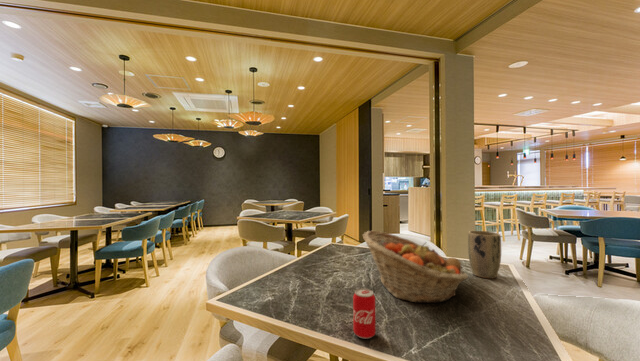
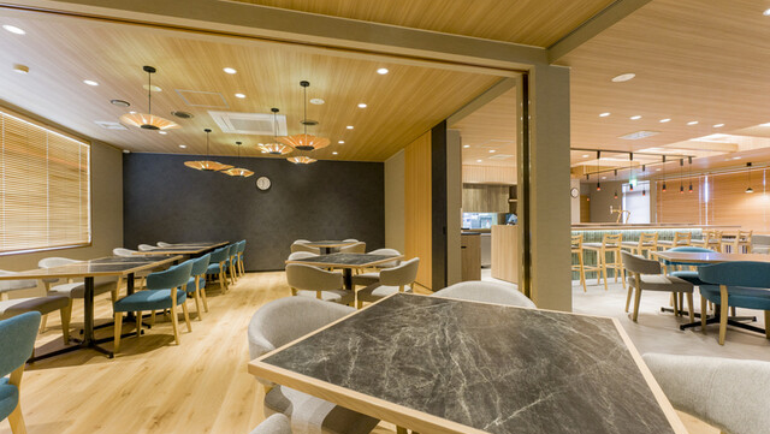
- plant pot (484, 254)
- beverage can (364, 313)
- fruit basket (410, 260)
